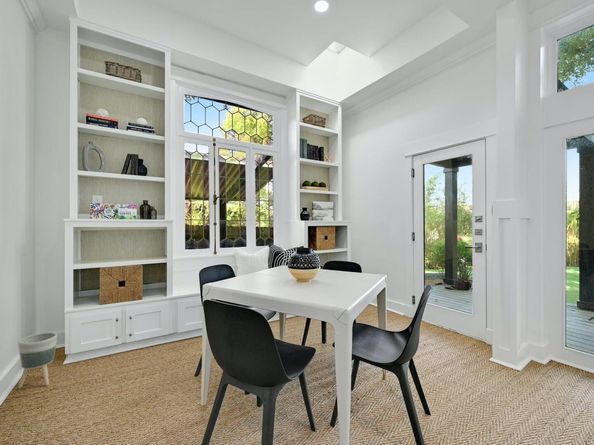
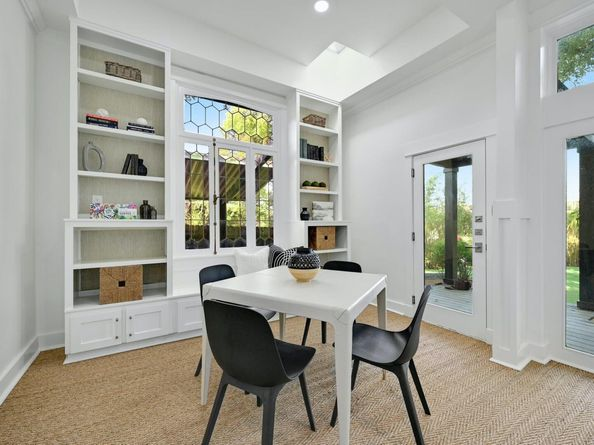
- planter (38, 360)
